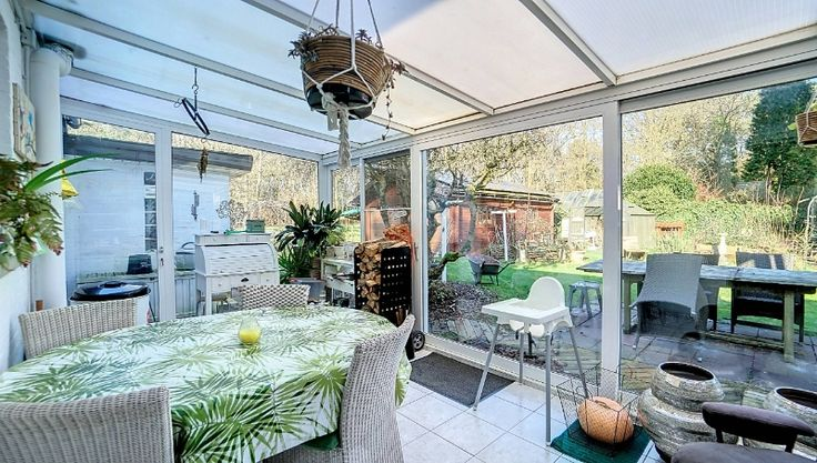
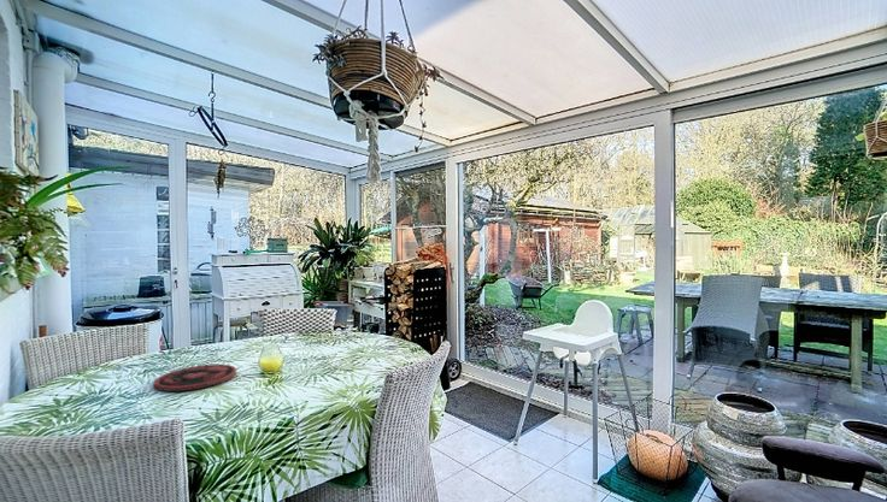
+ plate (196, 376)
